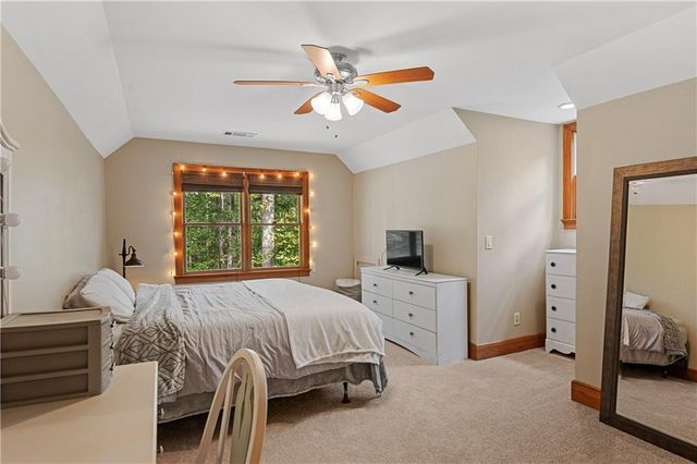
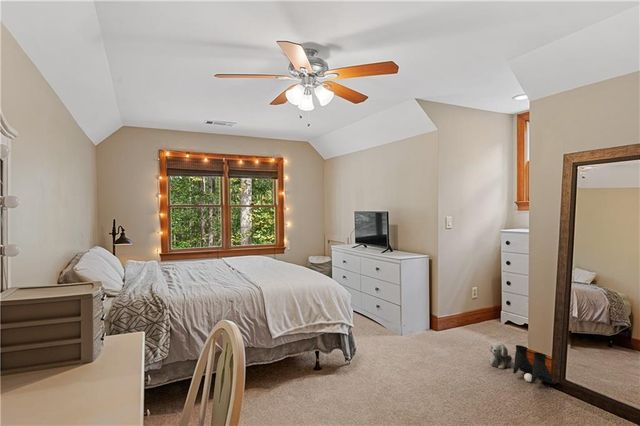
+ plush toy (503, 352)
+ boots (535, 362)
